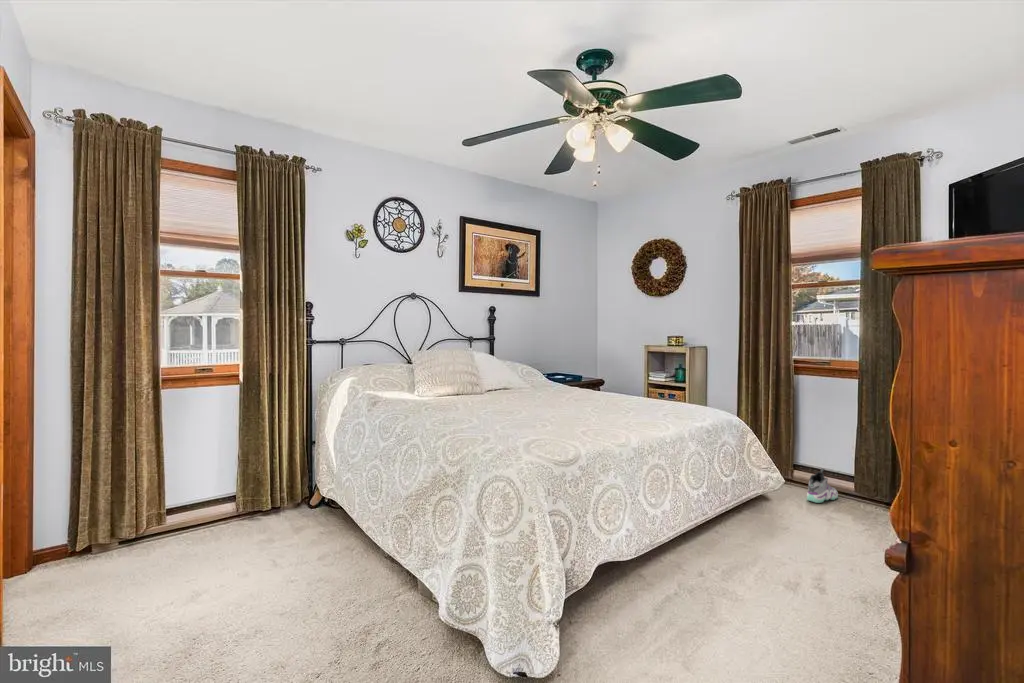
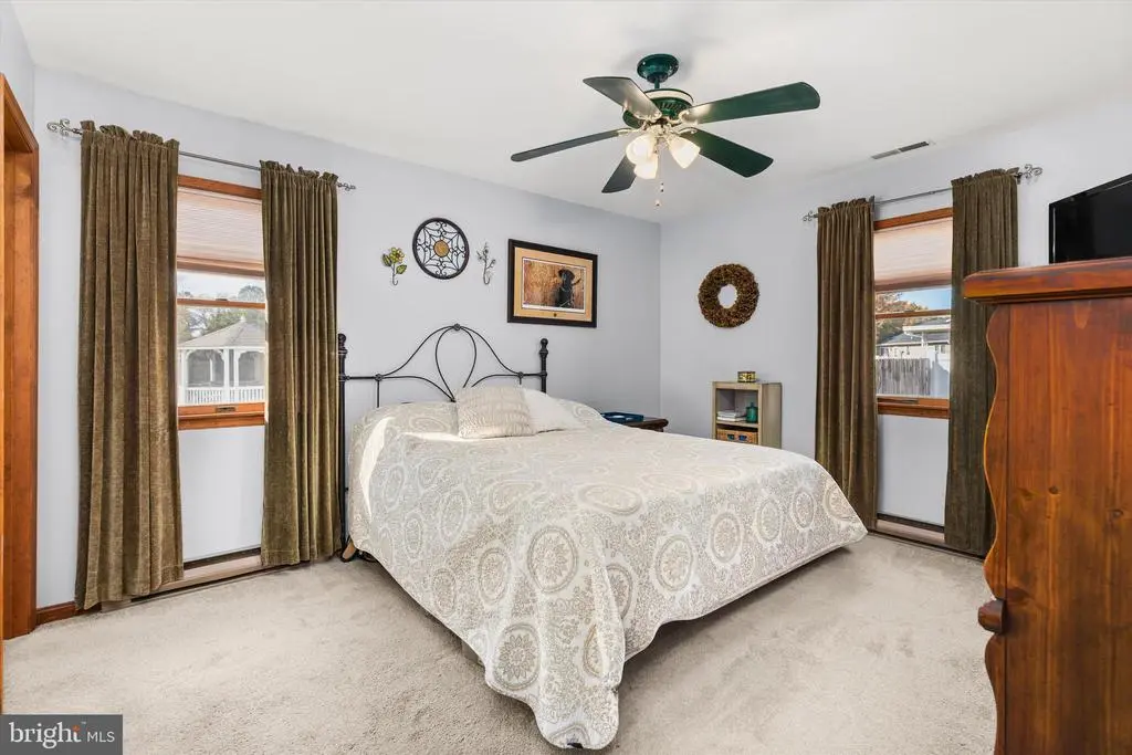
- sneaker (823, 483)
